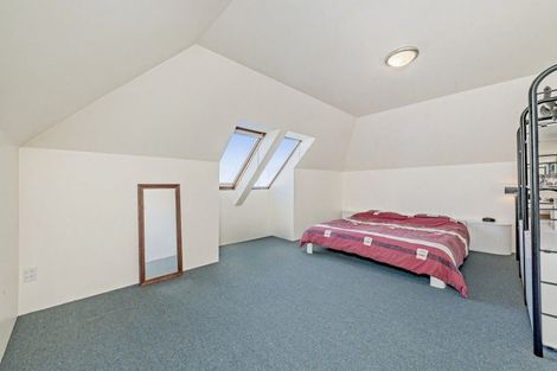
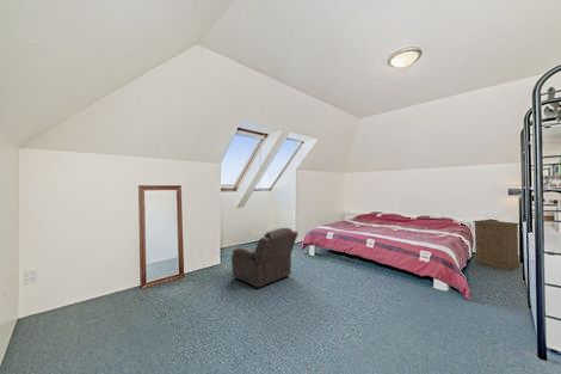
+ cabinet (495, 243)
+ chair (265, 252)
